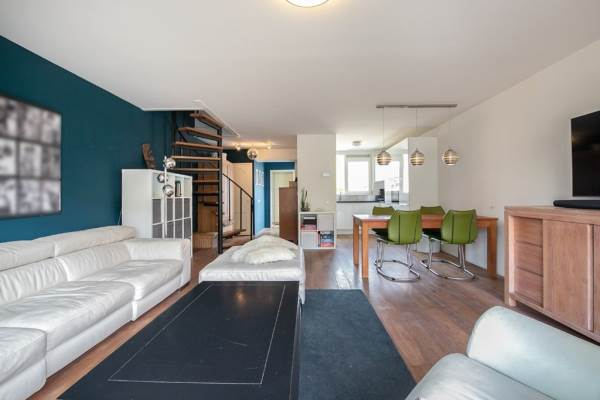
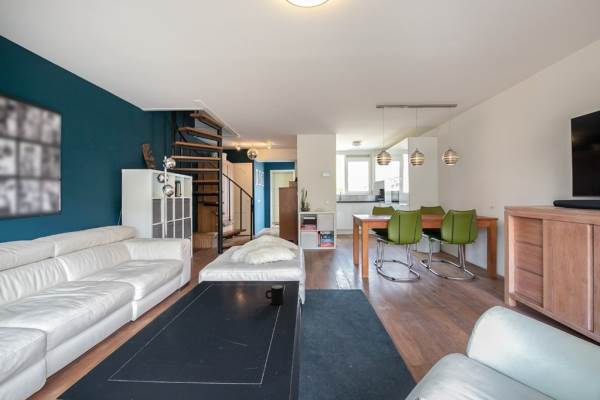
+ mug (274, 294)
